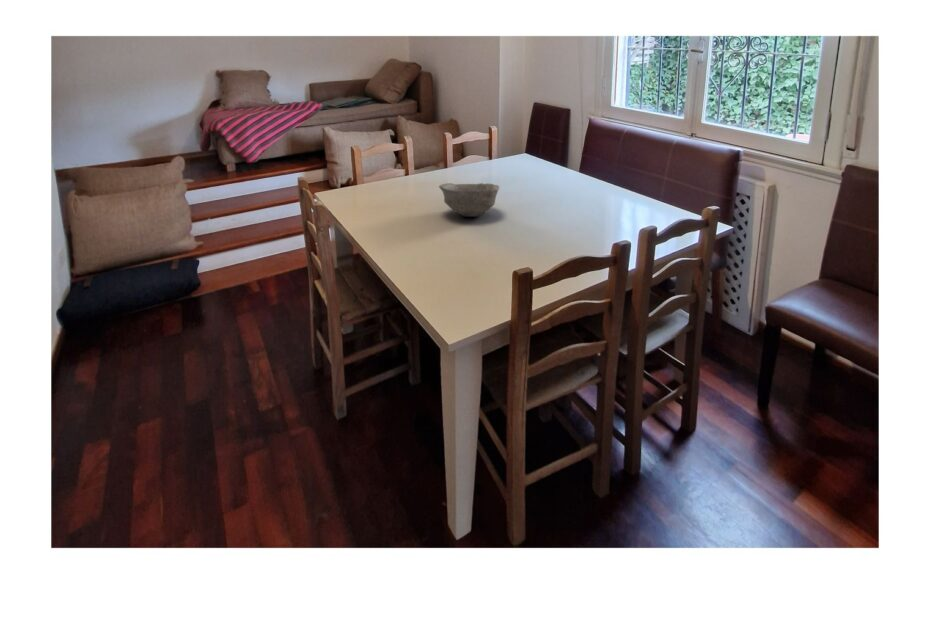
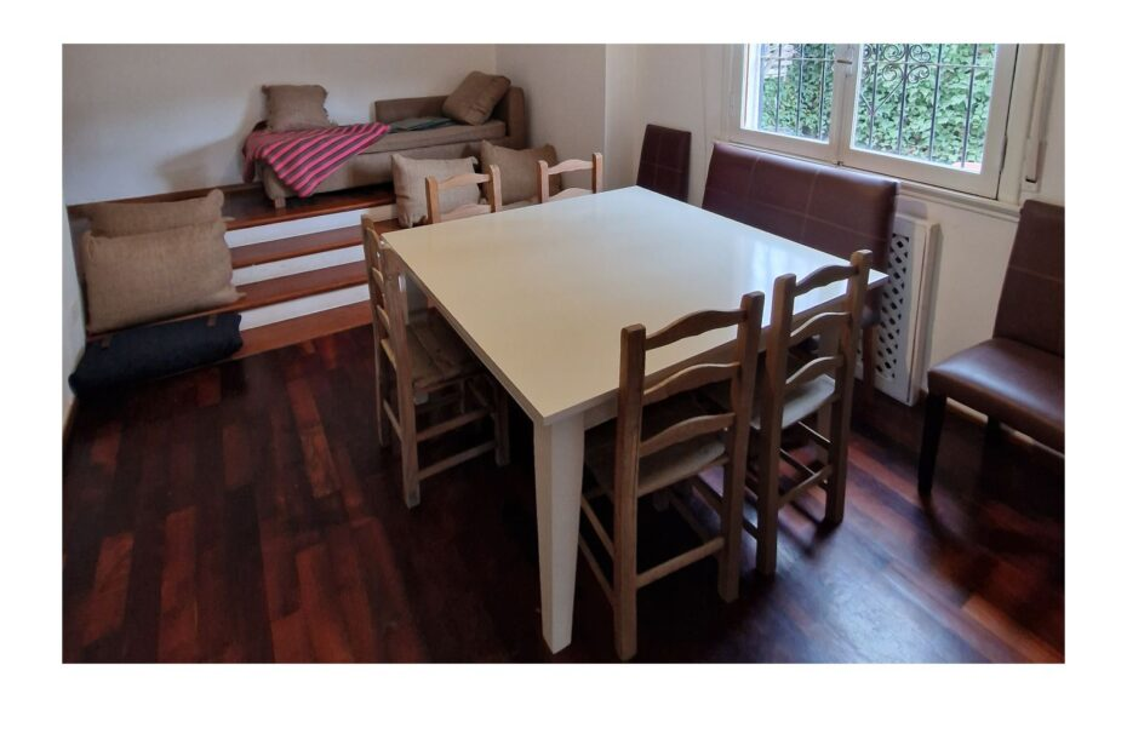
- bowl (469, 200)
